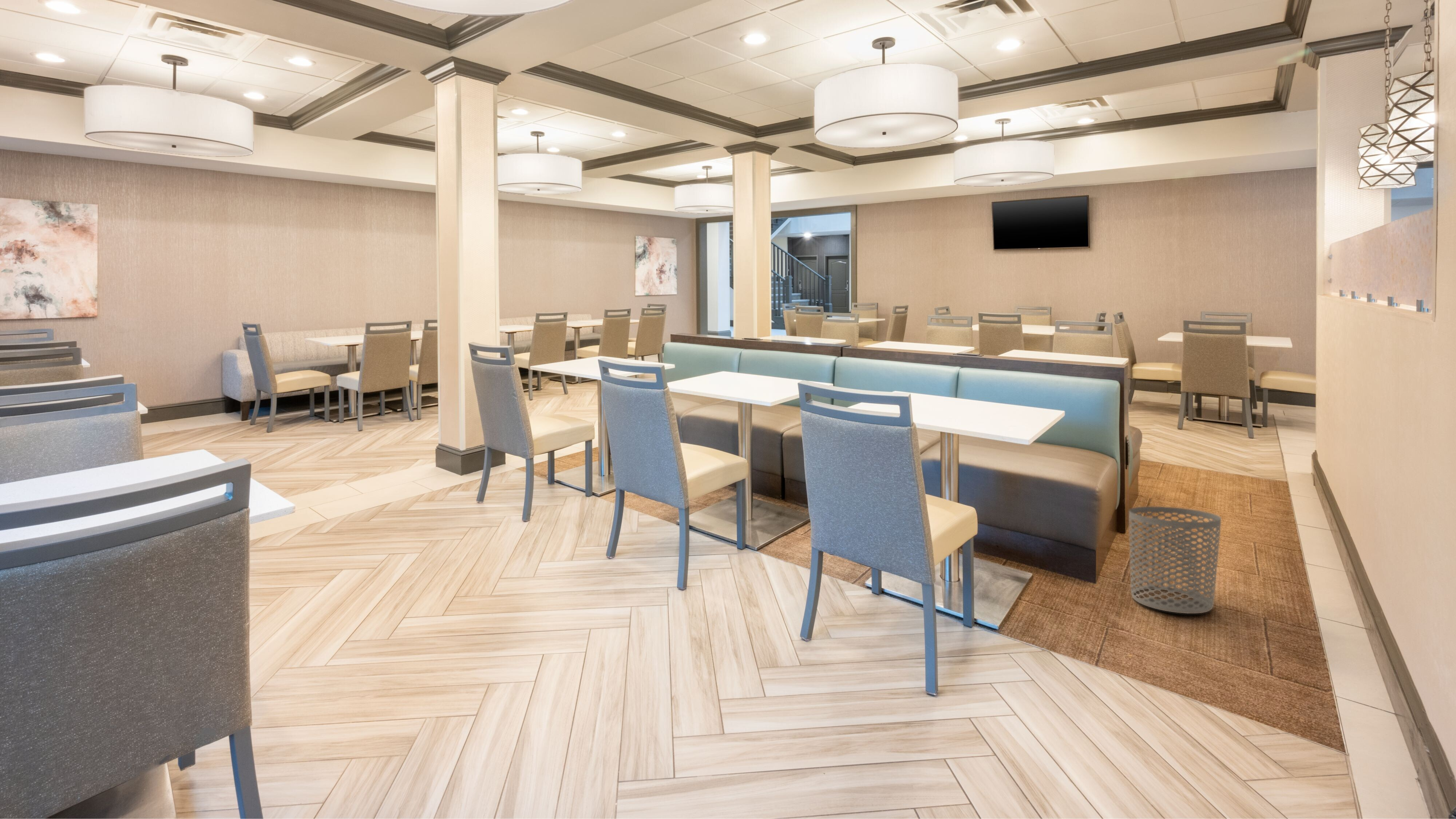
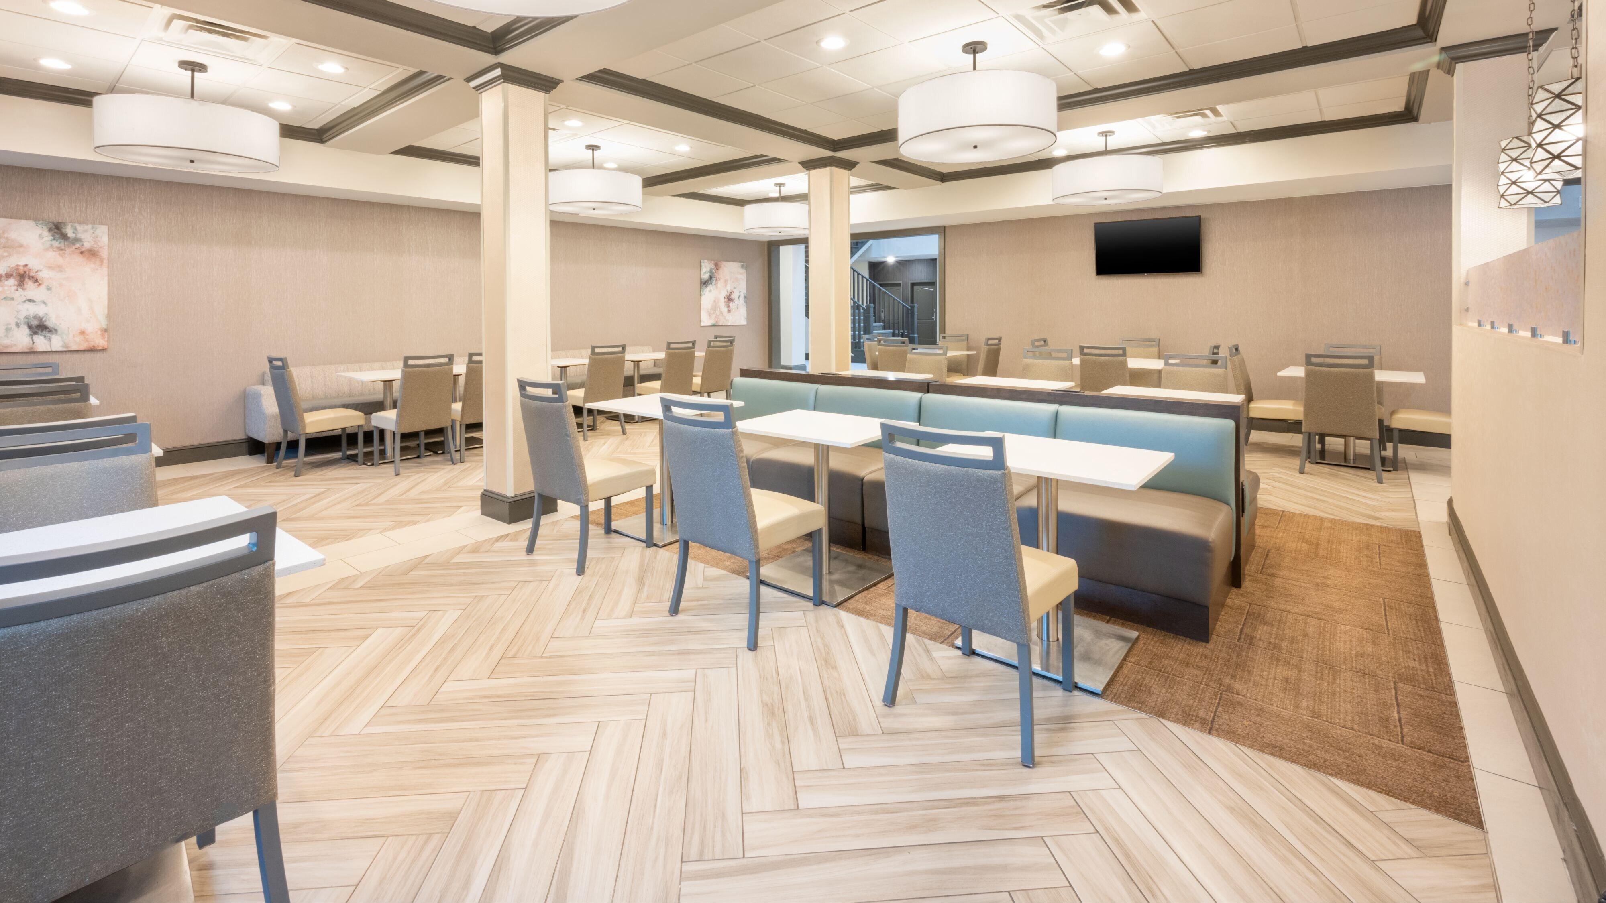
- waste bin (1172, 559)
